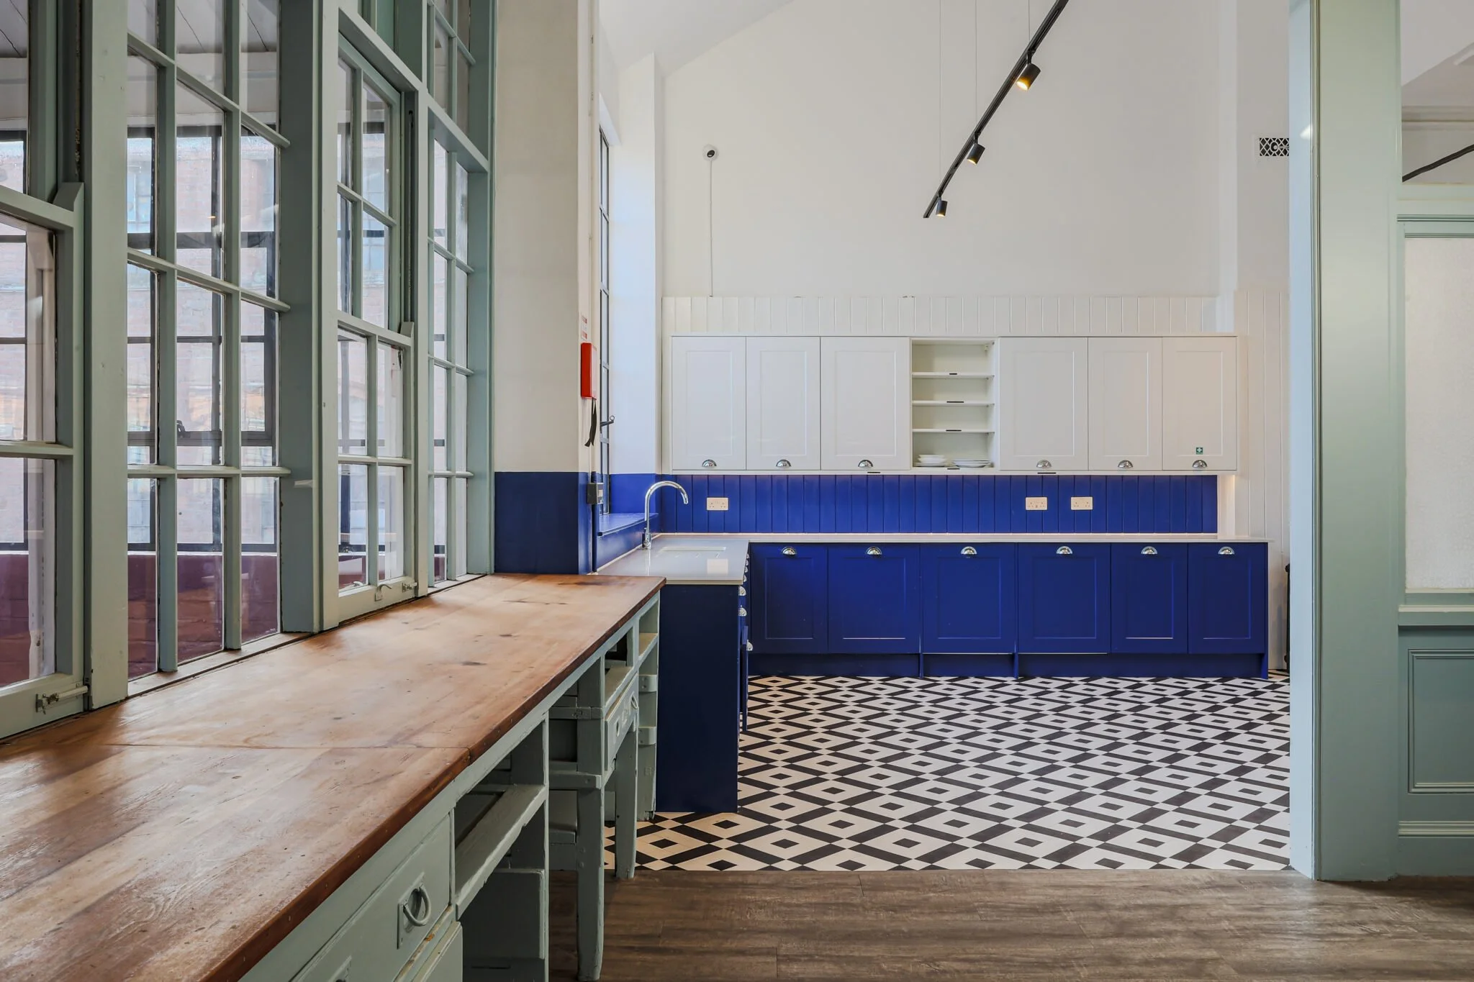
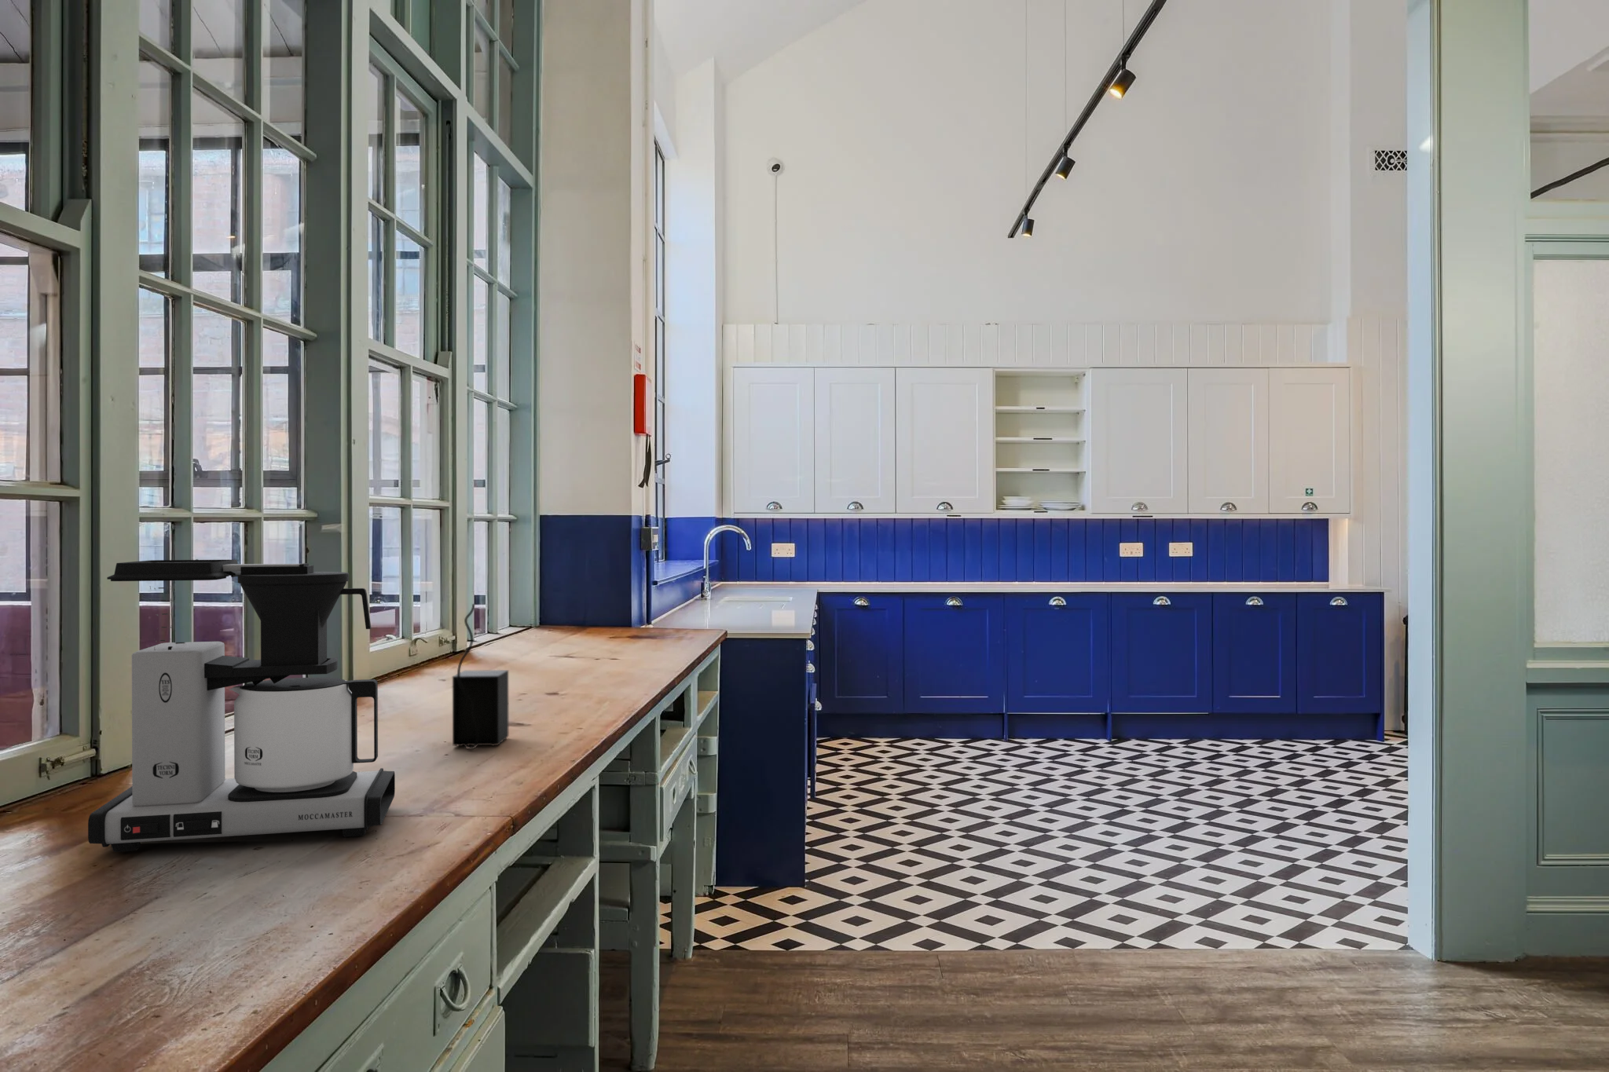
+ coffee maker (254, 695)
+ speaker (479, 674)
